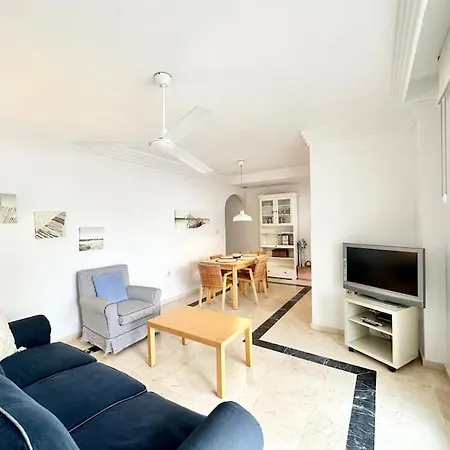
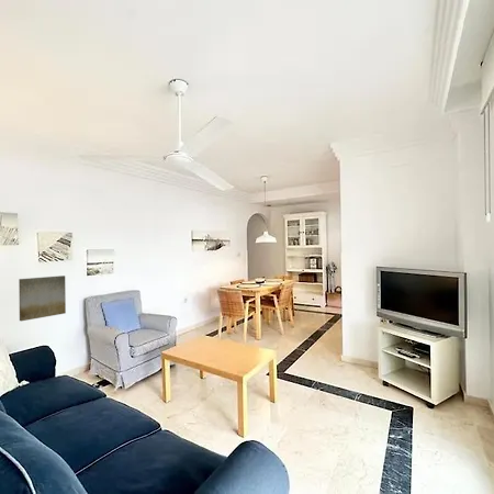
+ wall art (43, 296)
